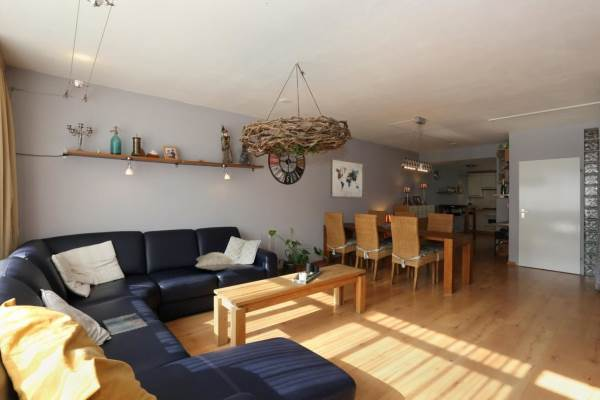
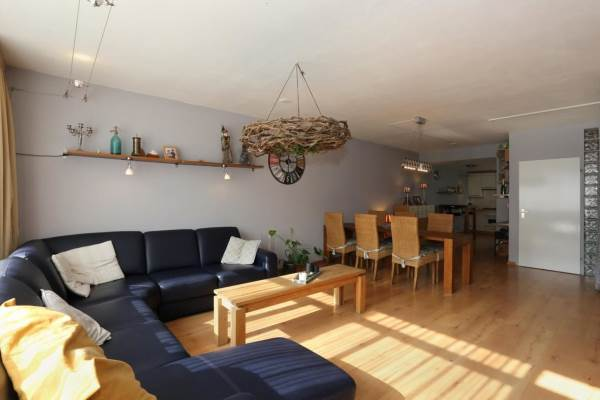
- wall art (348, 179)
- cushion (215, 261)
- magazine (124, 323)
